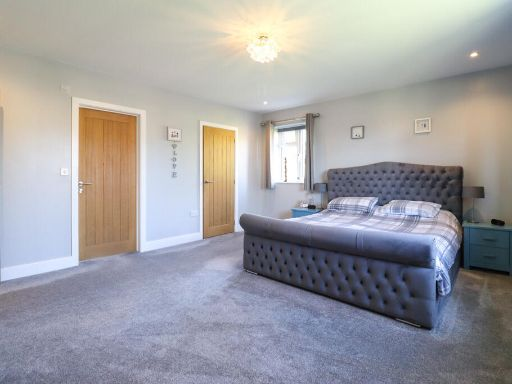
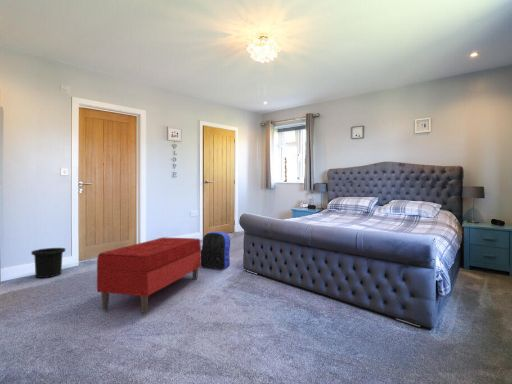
+ trash can (48, 262)
+ bench (156, 268)
+ backpack (216, 248)
